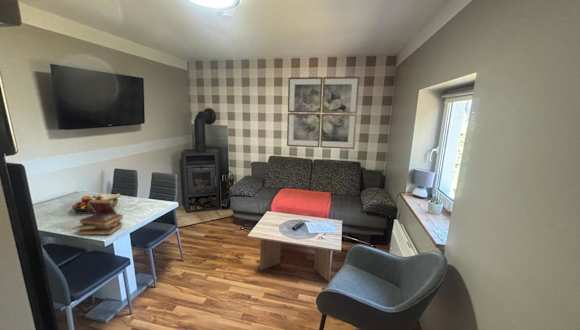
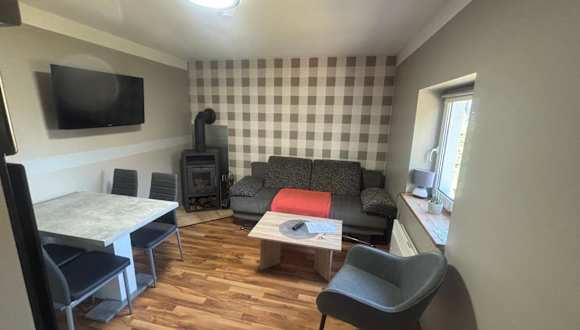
- fruit bowl (96, 199)
- book (103, 214)
- wall art (320, 112)
